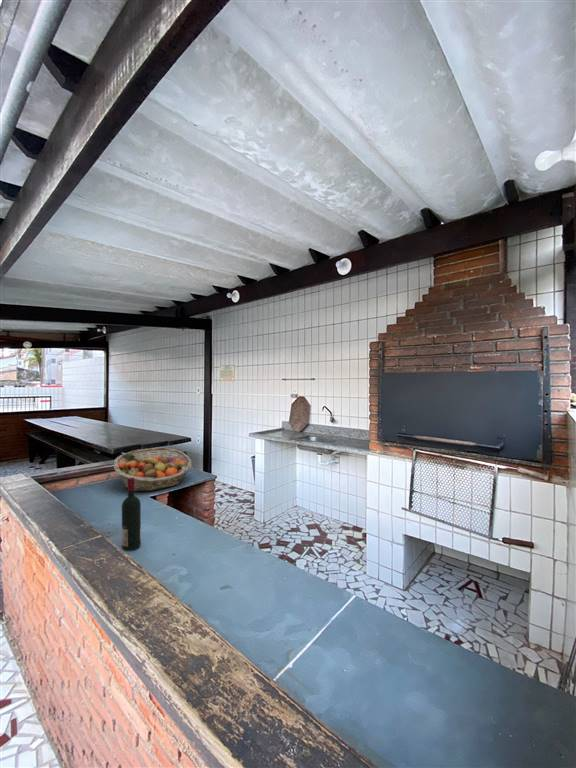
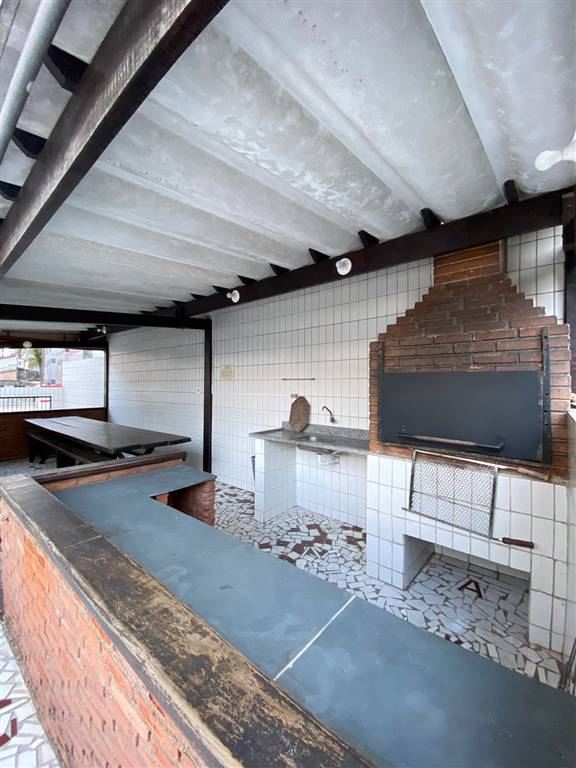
- fruit basket (154, 468)
- alcohol (131, 512)
